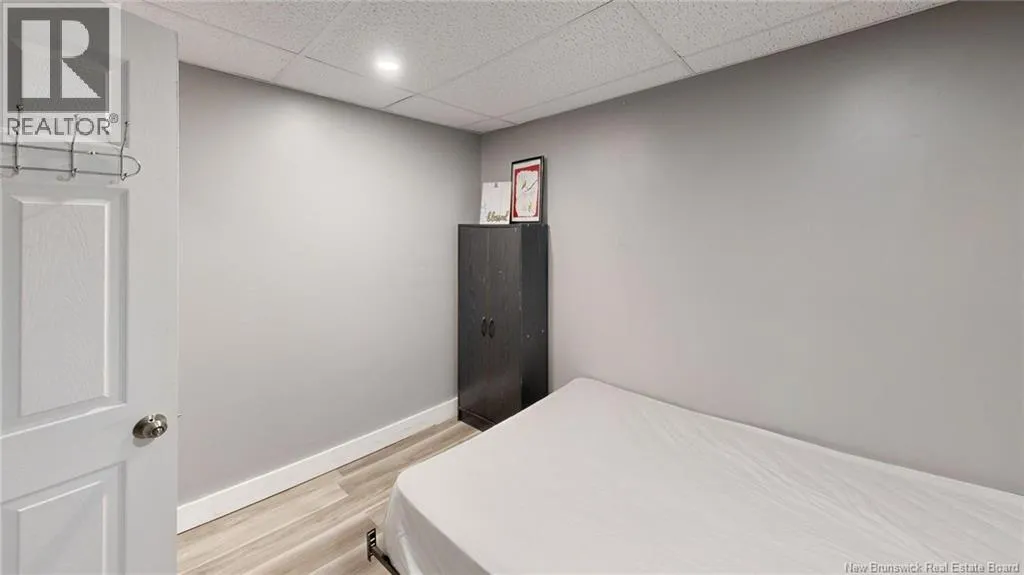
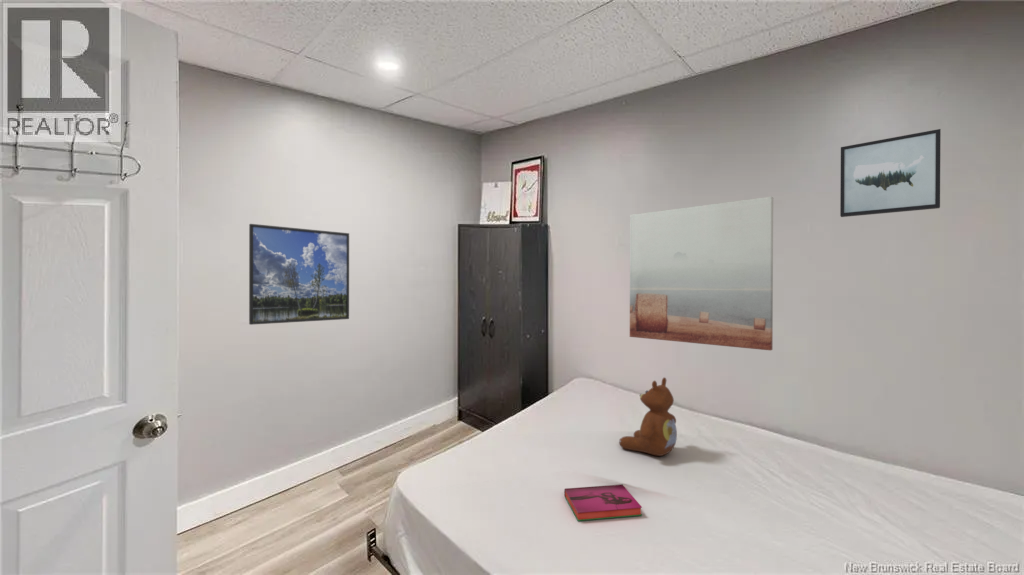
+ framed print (303, 275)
+ teddy bear (648, 413)
+ wall art (887, 176)
+ wall art (693, 275)
+ hardback book (601, 501)
